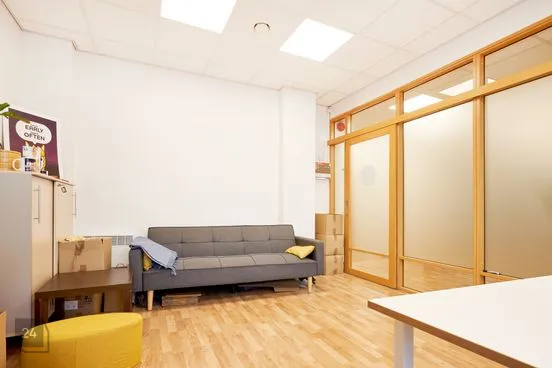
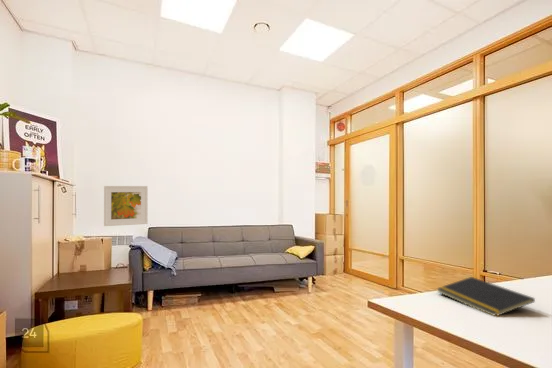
+ notepad (481, 294)
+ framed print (126, 205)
